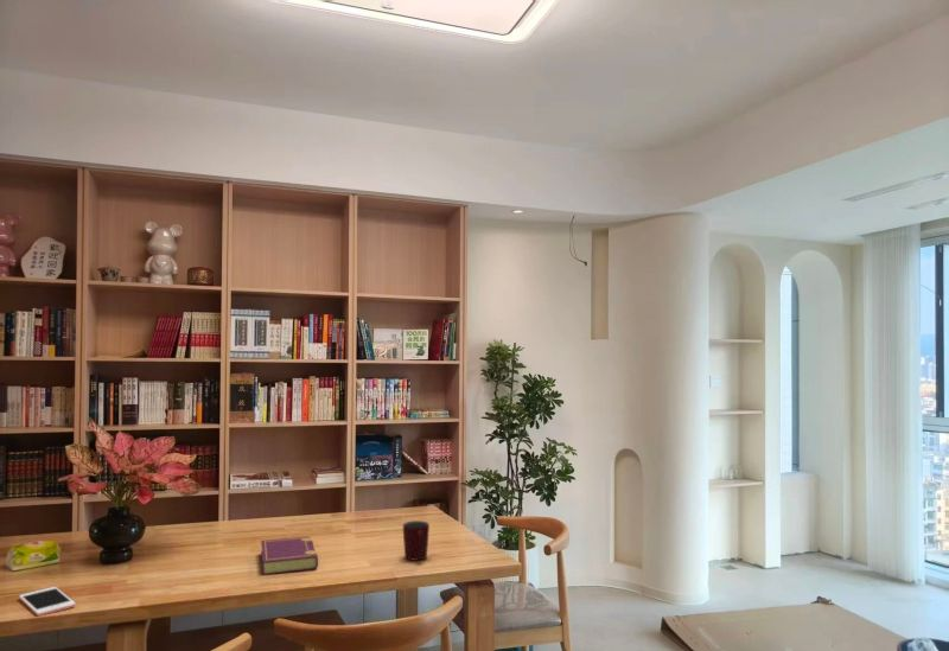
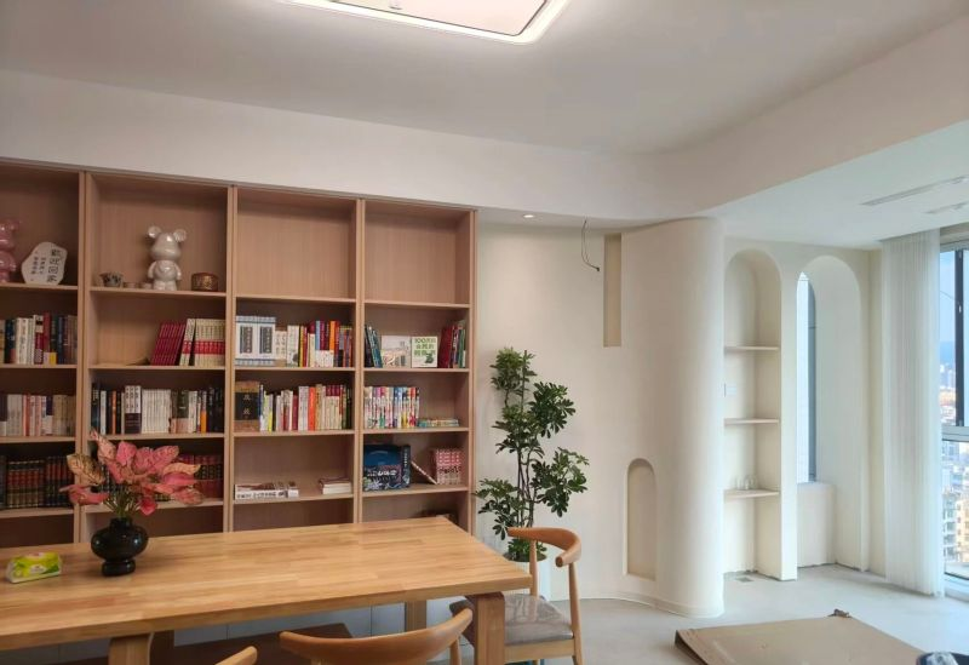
- mug (416, 542)
- cell phone (46, 600)
- book (288, 554)
